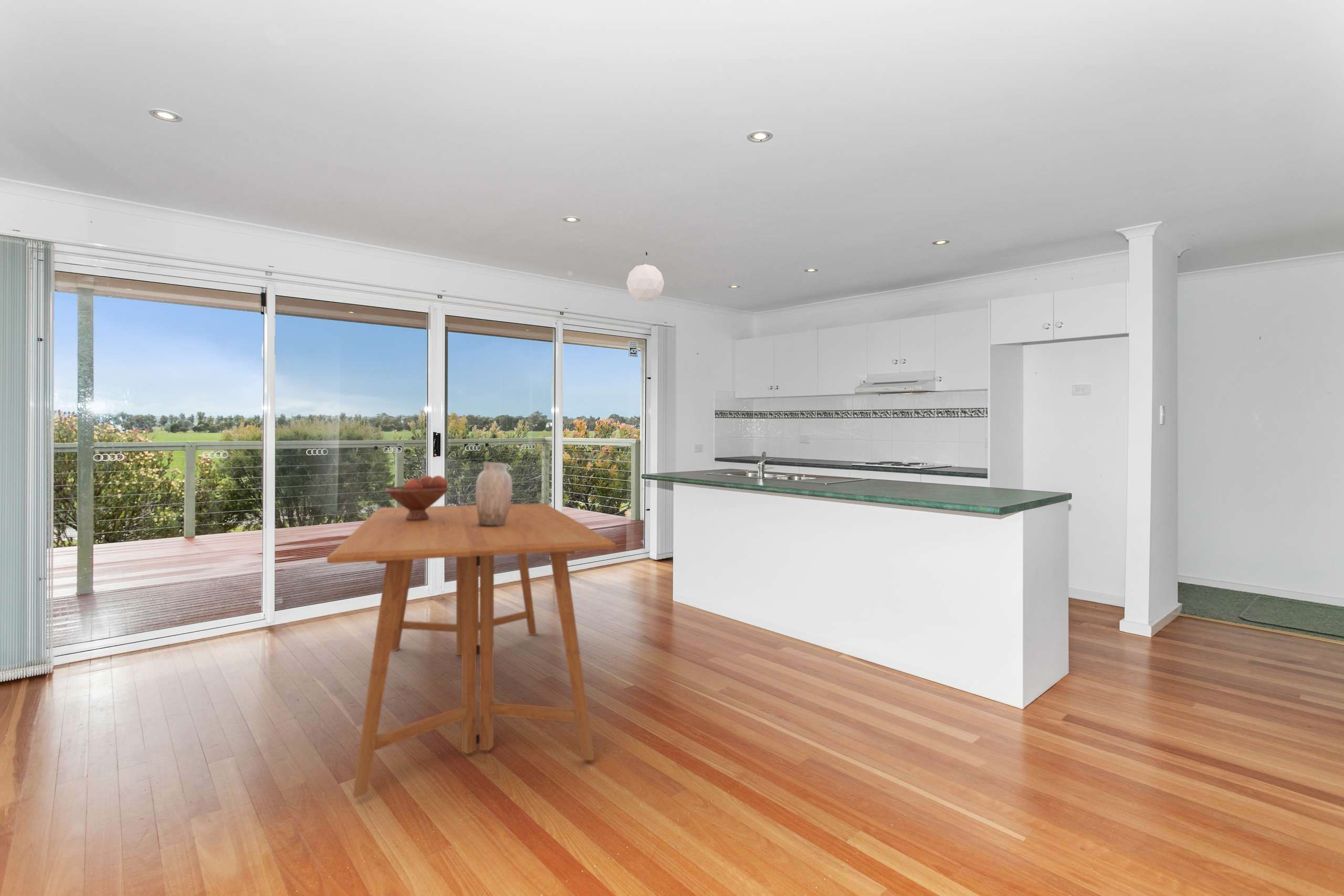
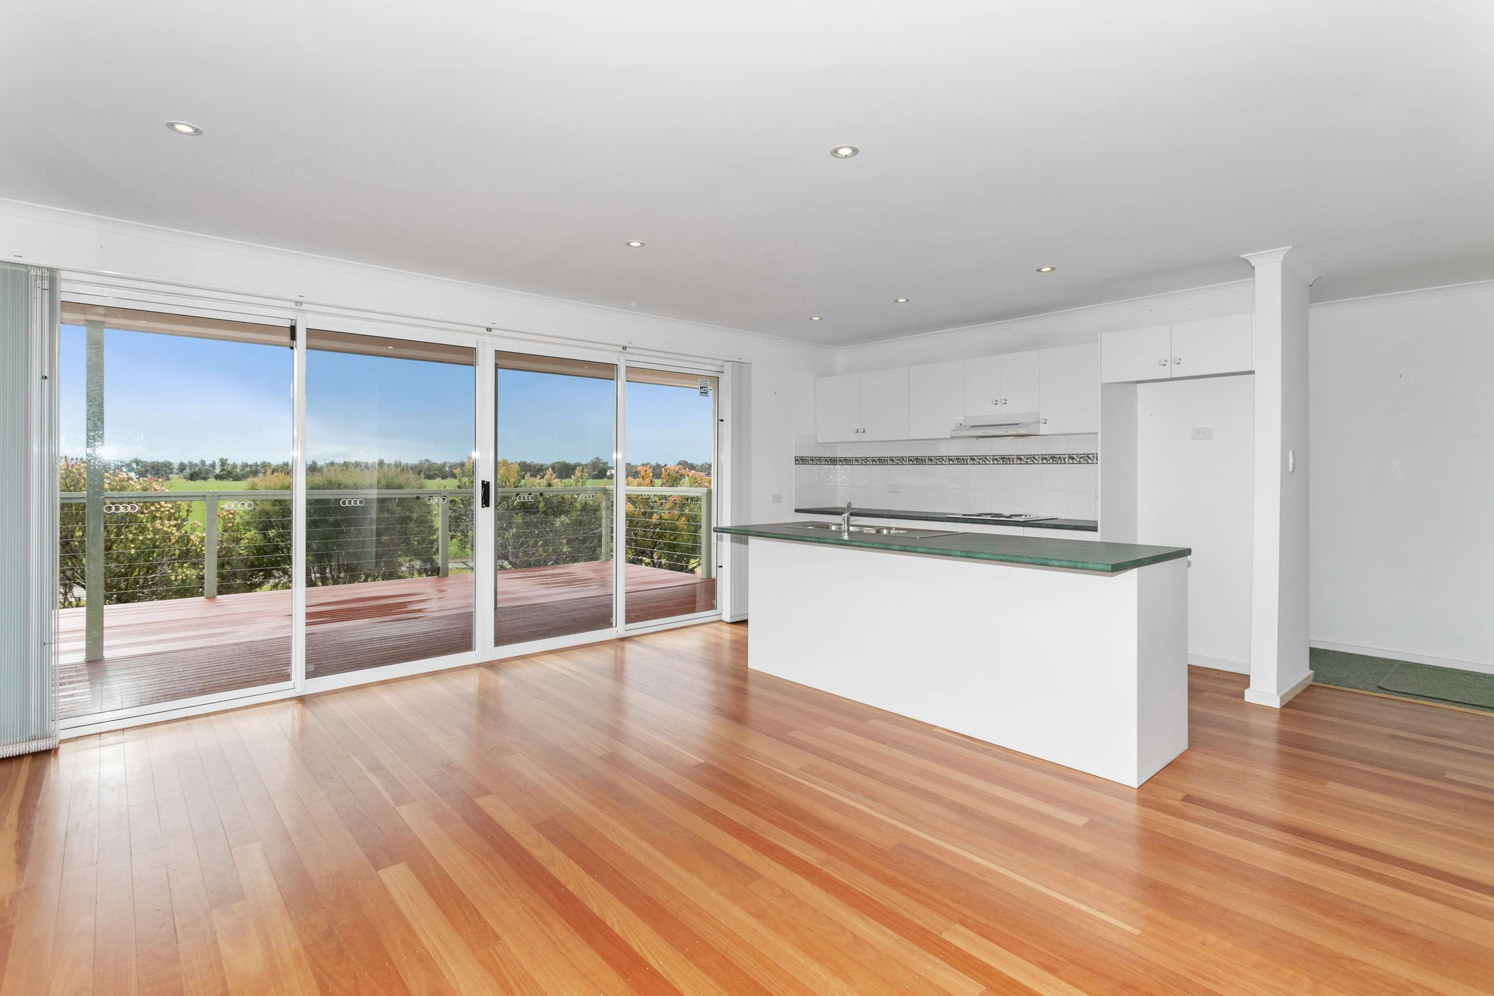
- fruit bowl (417, 497)
- vase (494, 492)
- pendant lamp (645, 277)
- dining table (471, 607)
